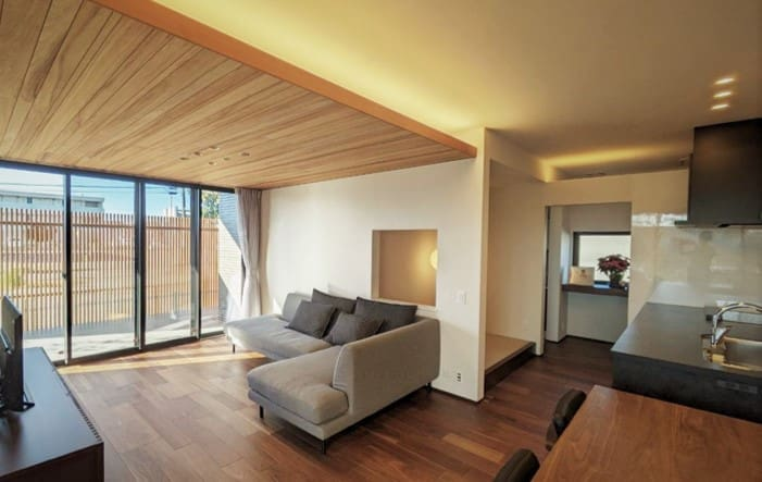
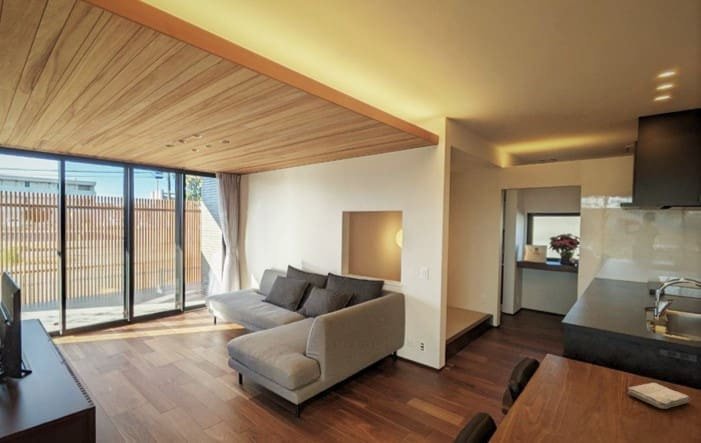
+ washcloth (657, 394)
